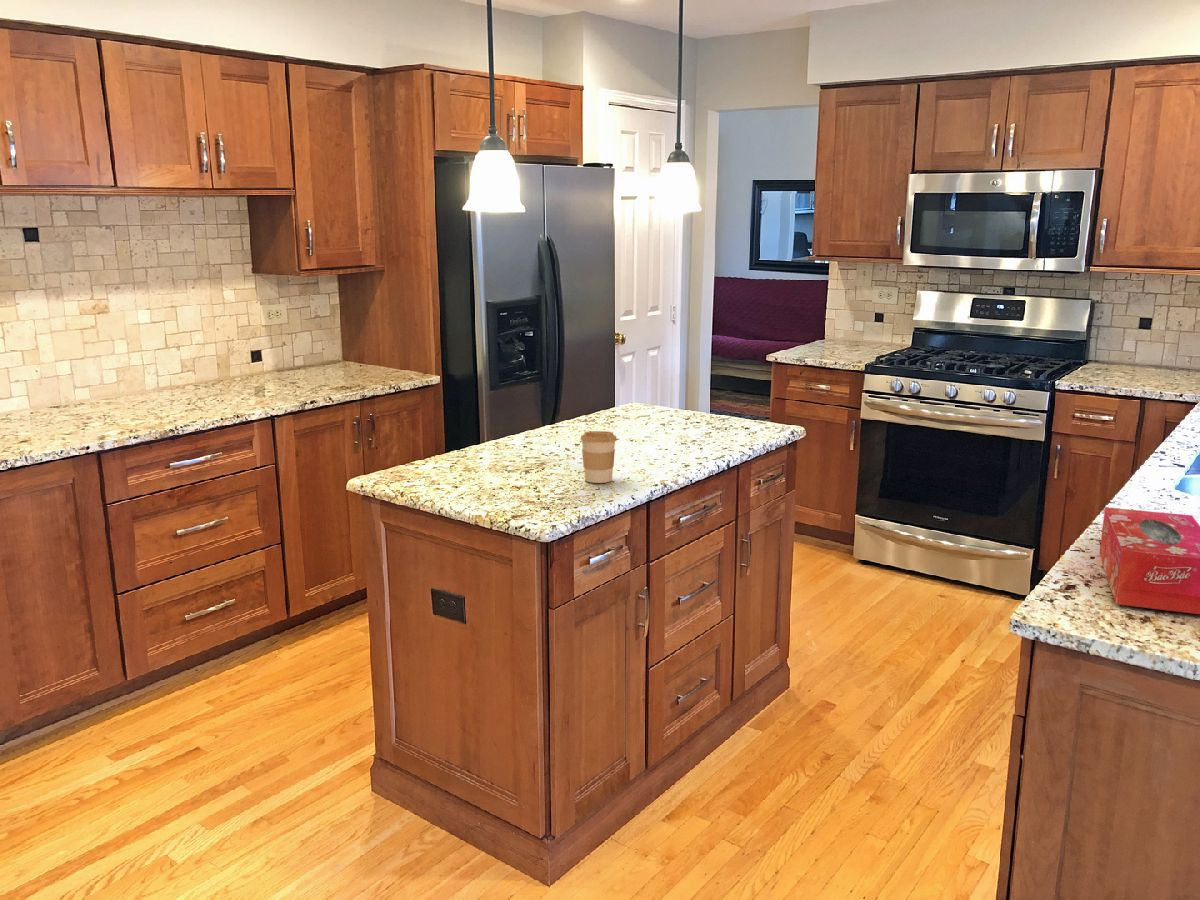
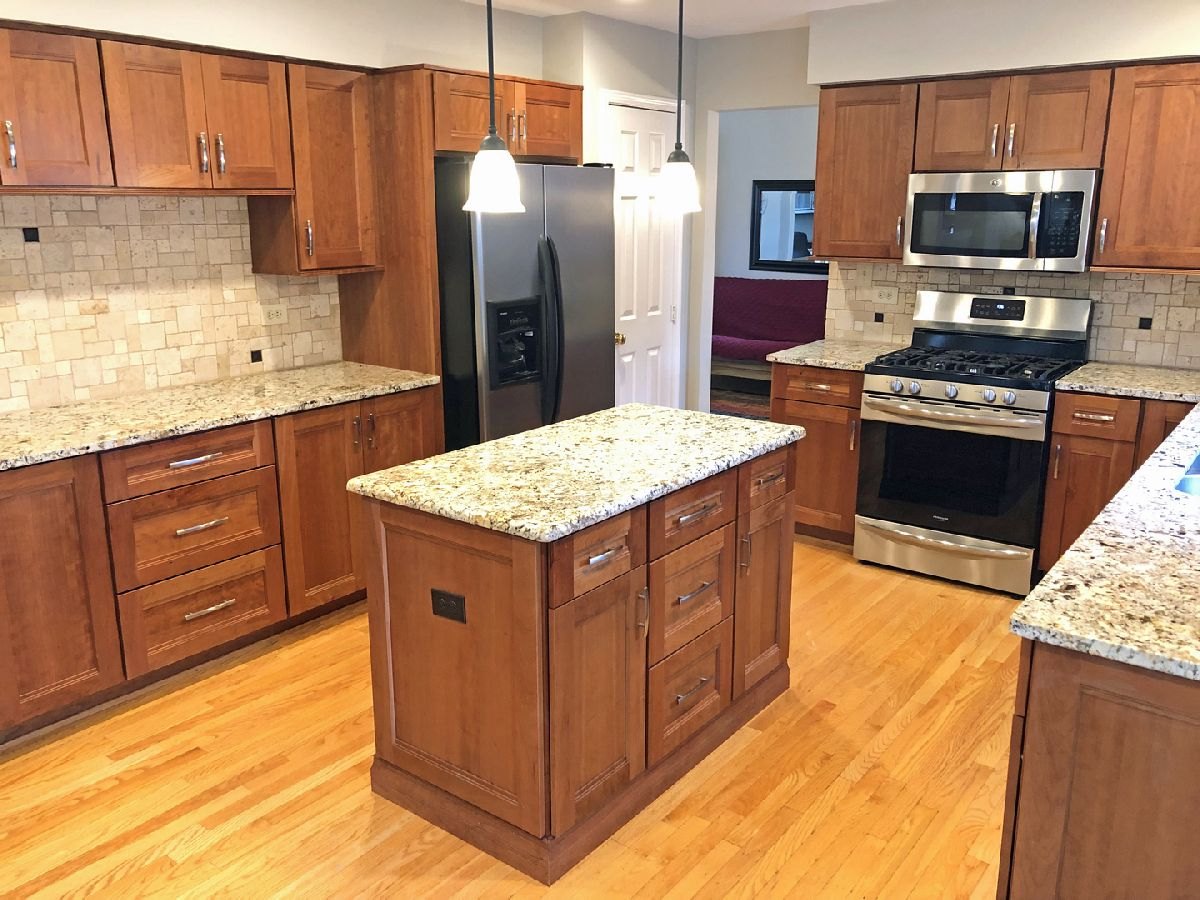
- tissue box (1156, 557)
- coffee cup (598, 455)
